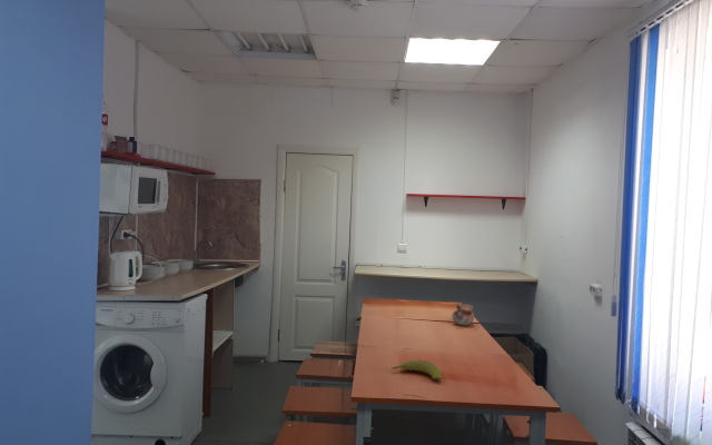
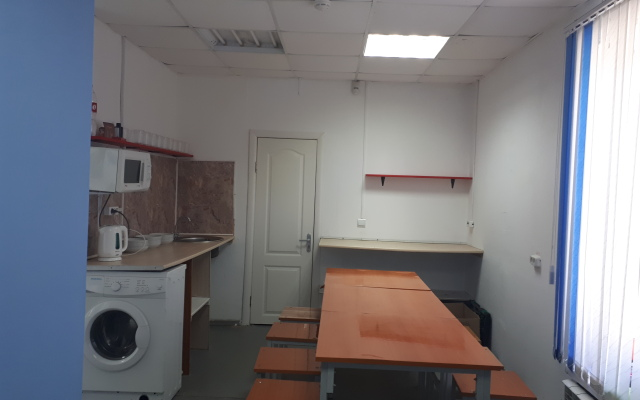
- ceramic bowl (463, 313)
- fruit (416, 369)
